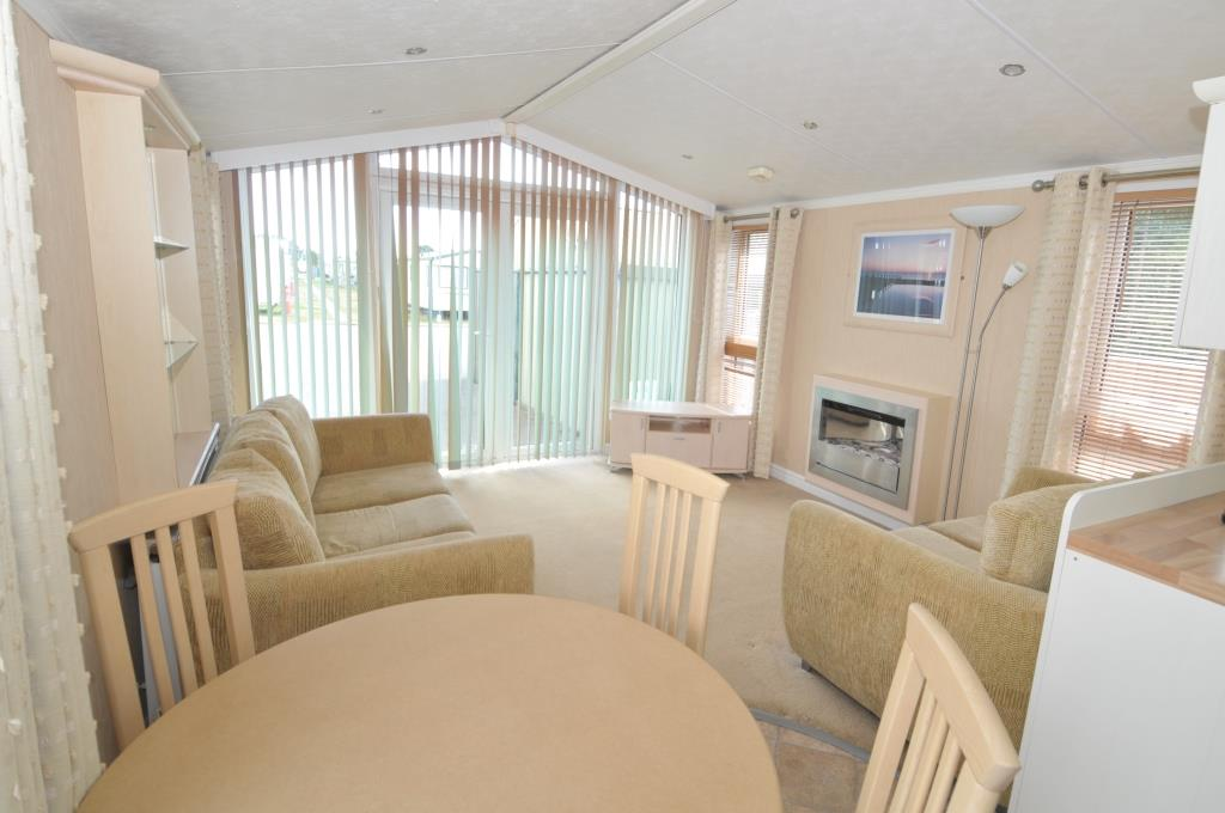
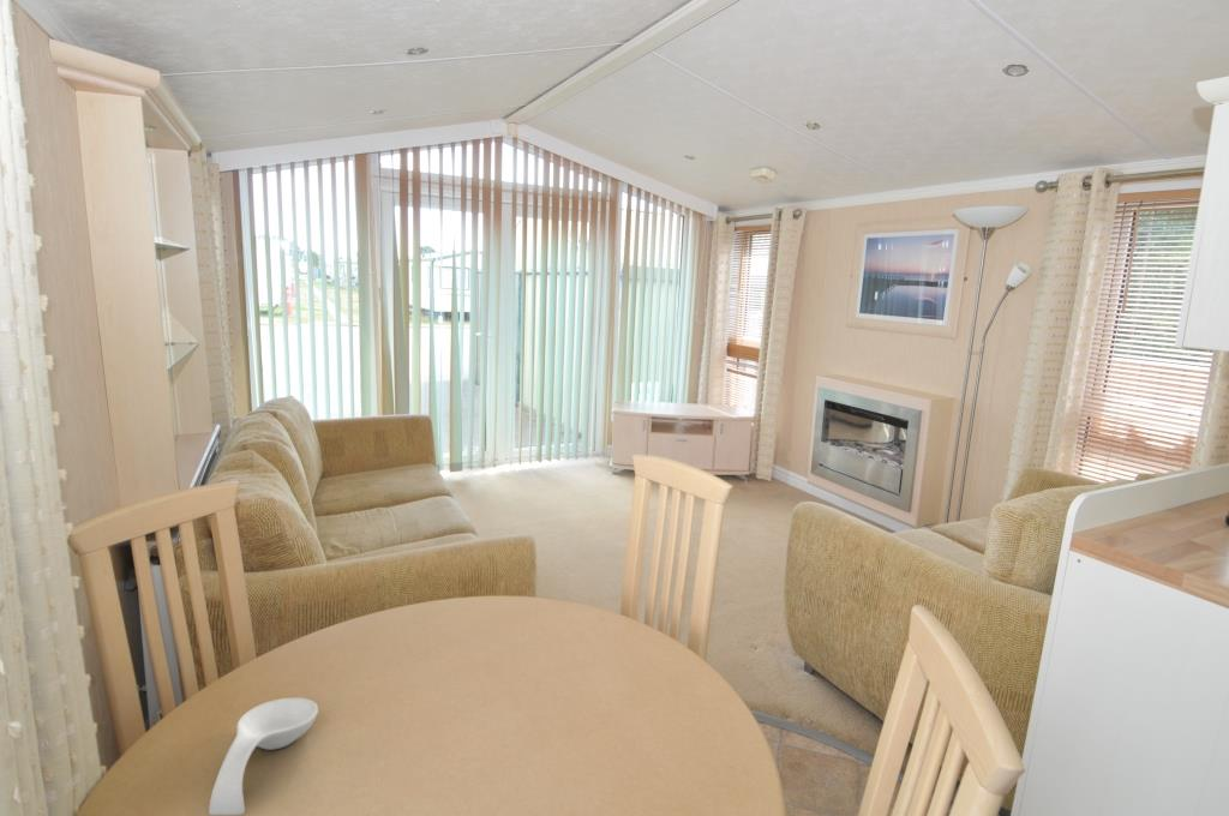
+ spoon rest (263, 739)
